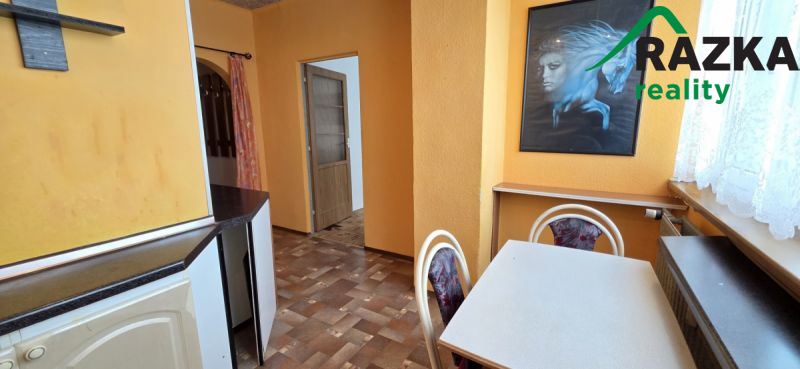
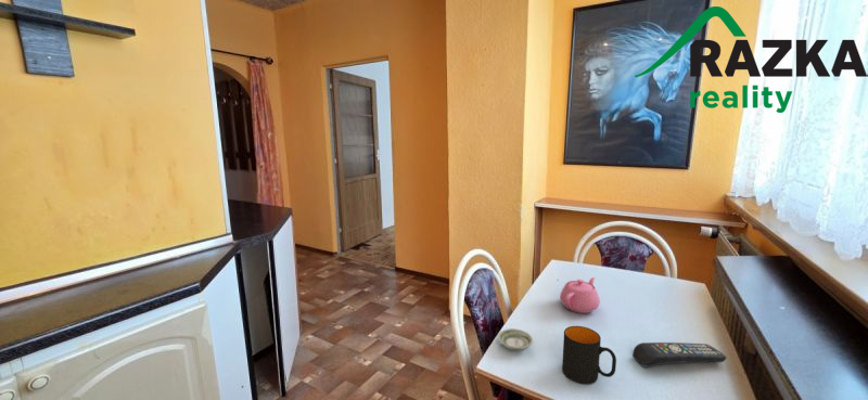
+ teapot (580, 293)
+ remote control (678, 352)
+ mug (588, 357)
+ saucer (514, 340)
